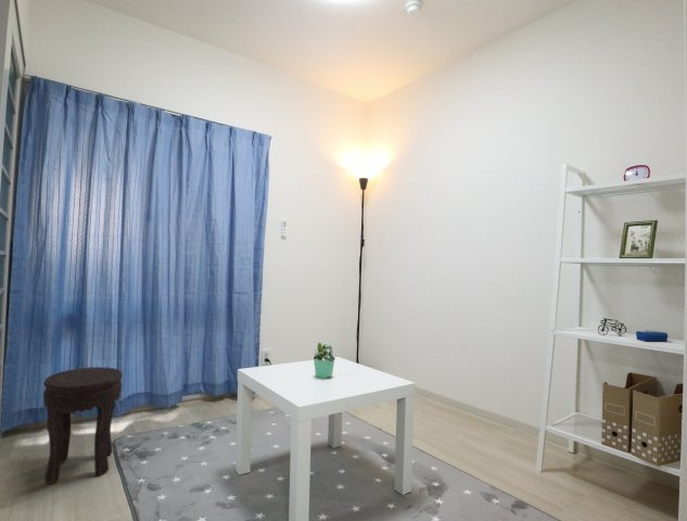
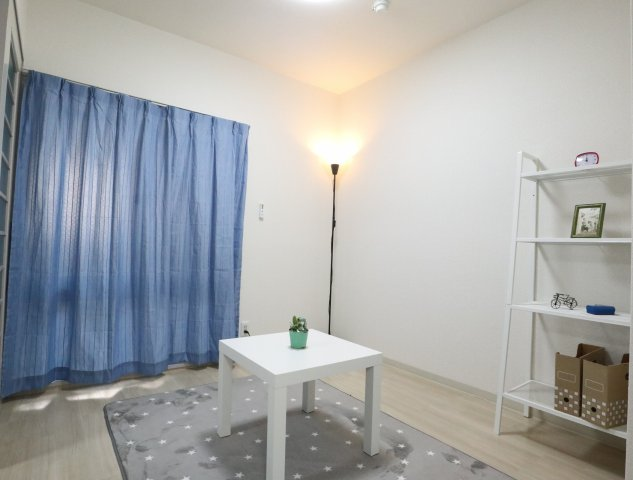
- side table (81, 411)
